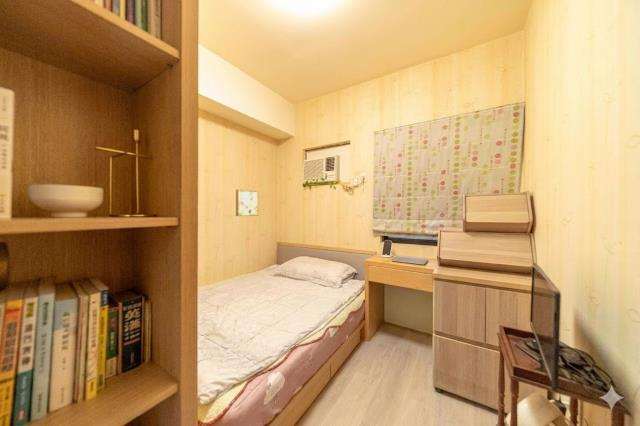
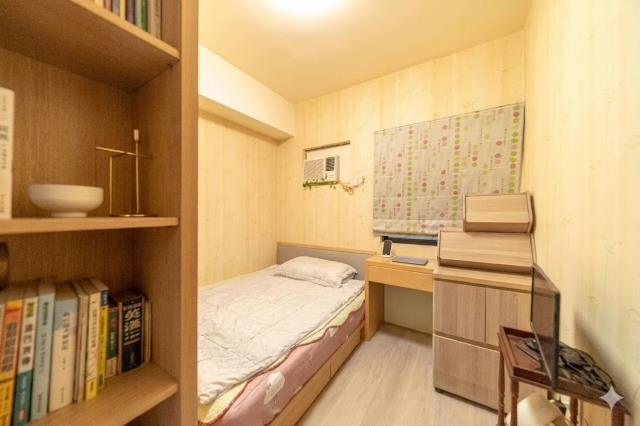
- wall art (247, 203)
